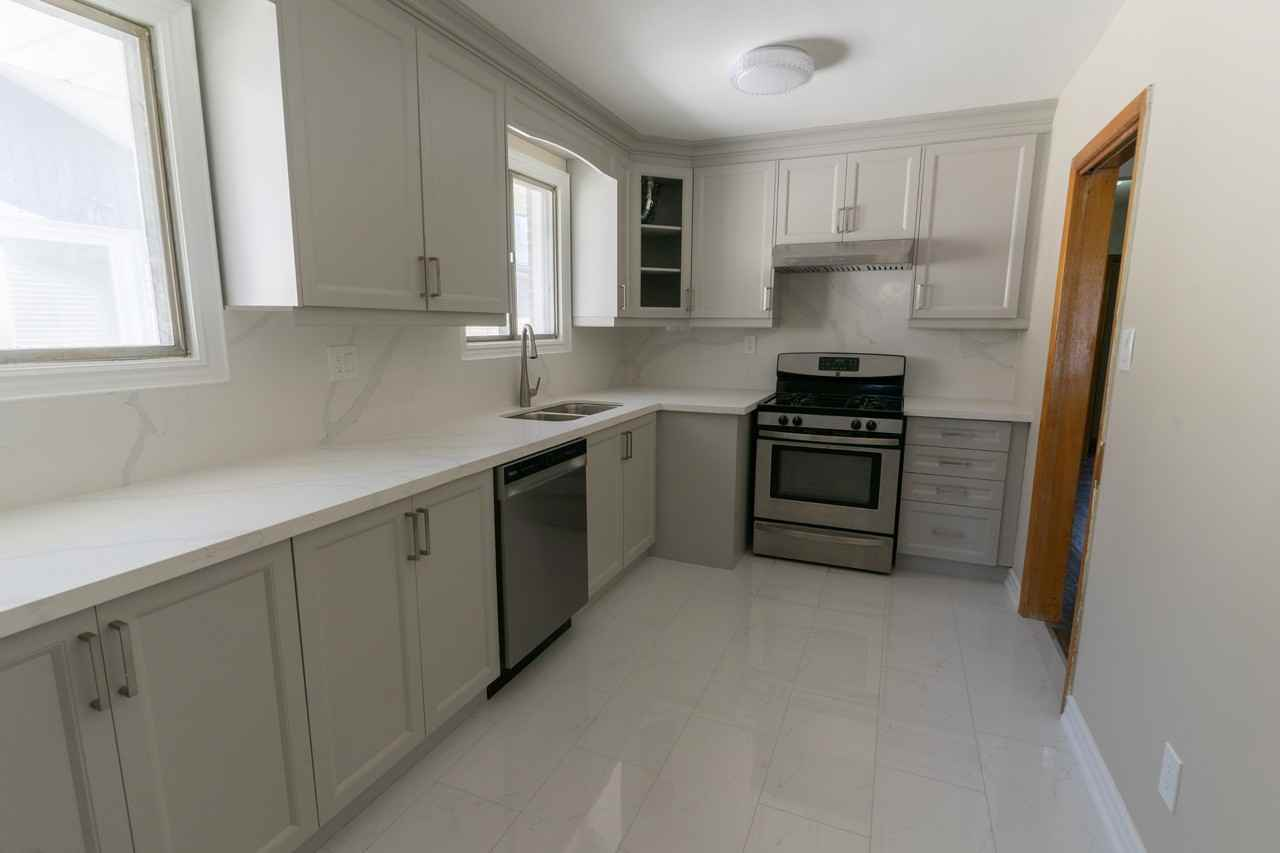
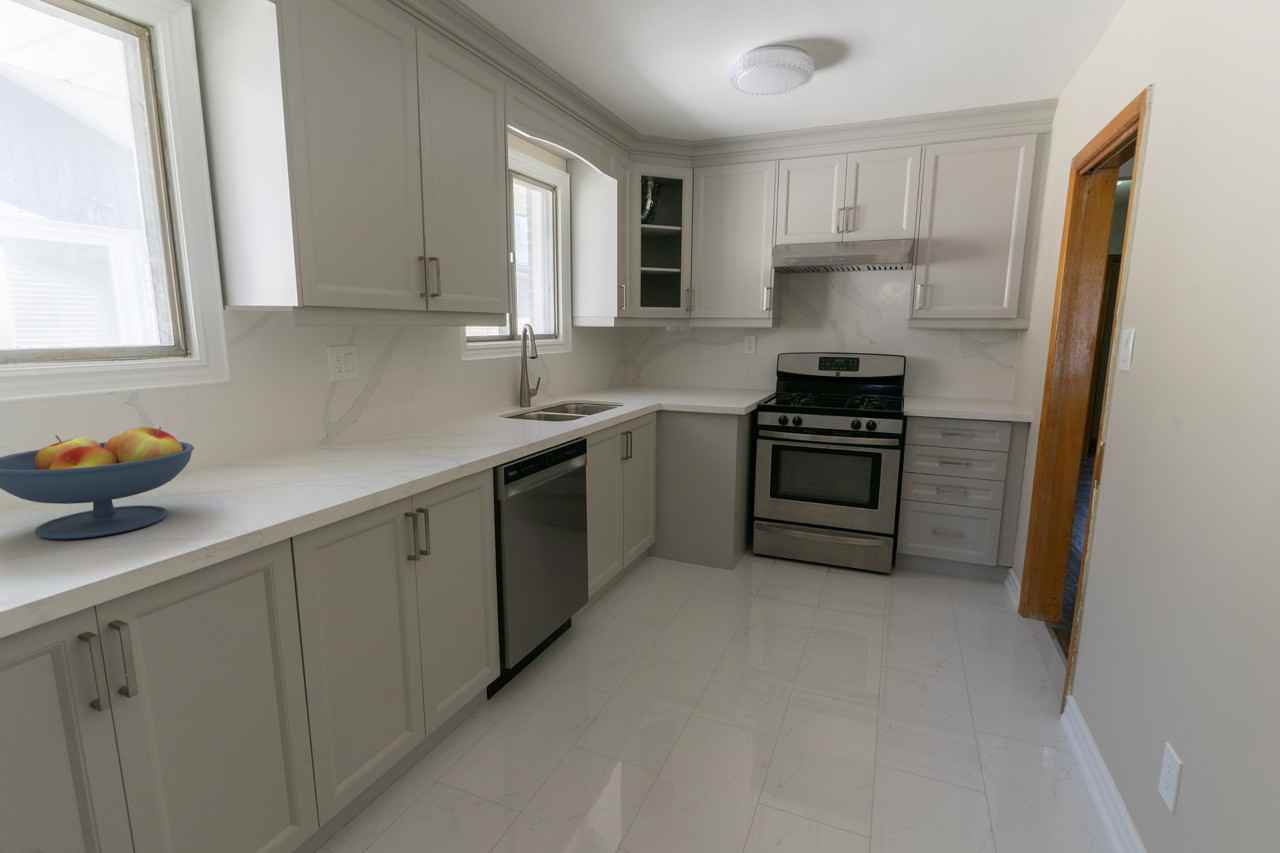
+ fruit bowl (99, 476)
